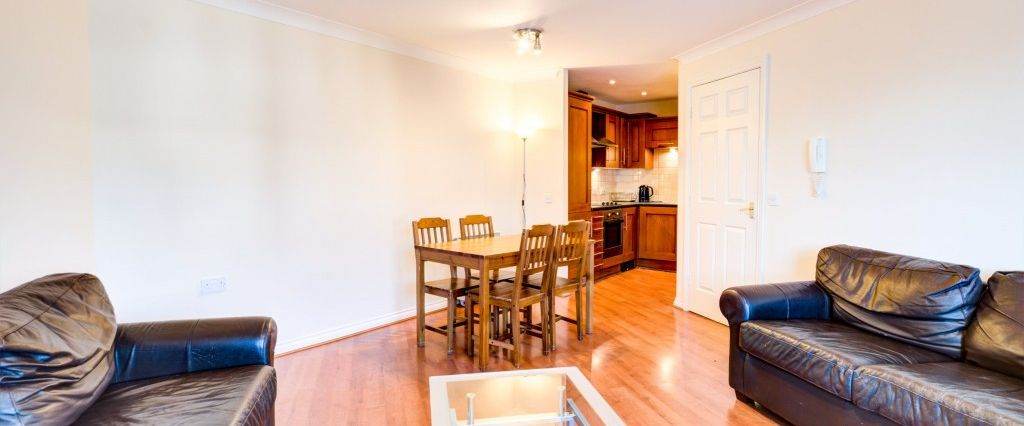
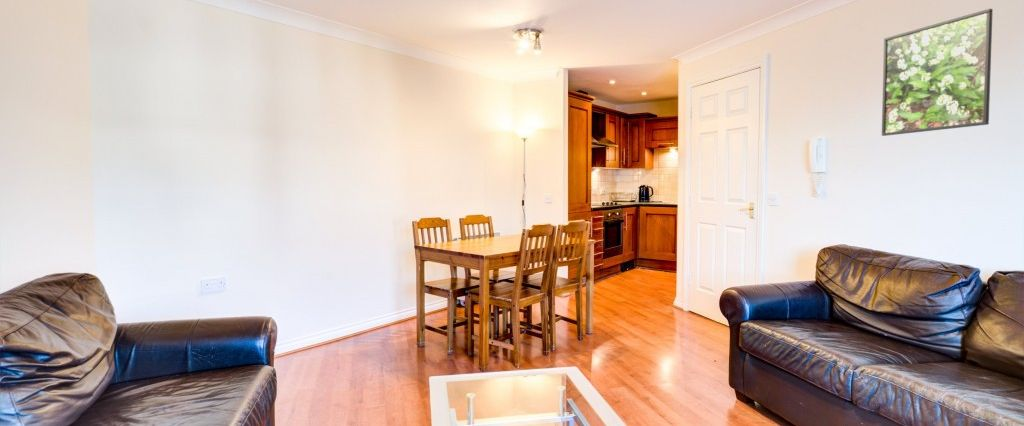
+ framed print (932, 78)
